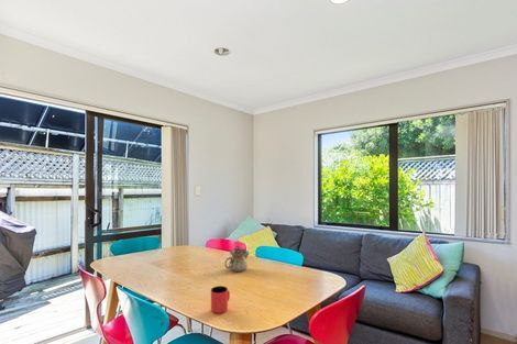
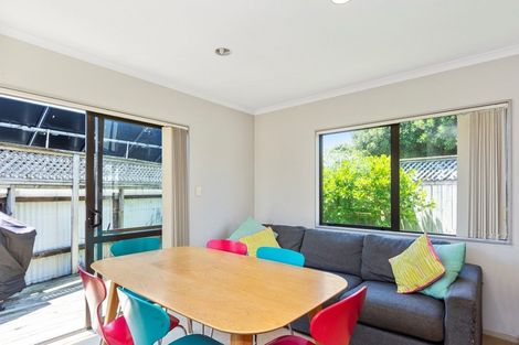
- teapot (237, 257)
- cup (221, 298)
